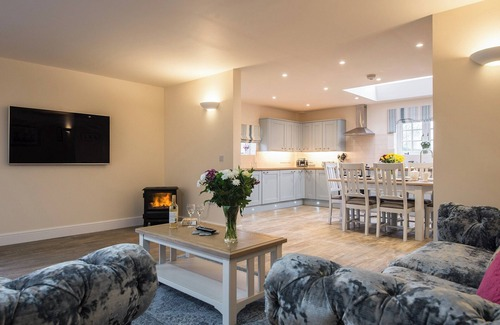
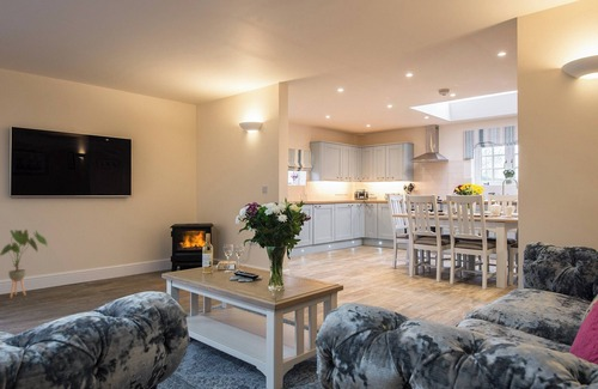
+ house plant (18, 261)
